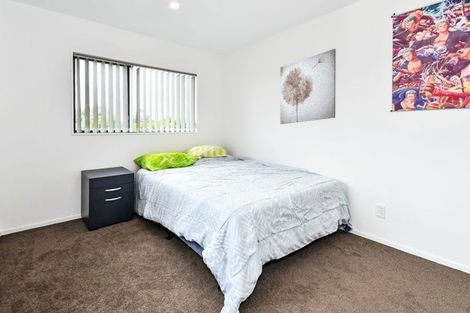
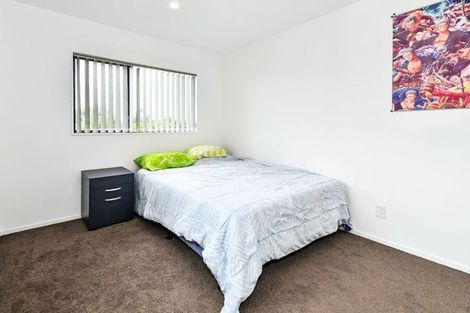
- wall art (305, 90)
